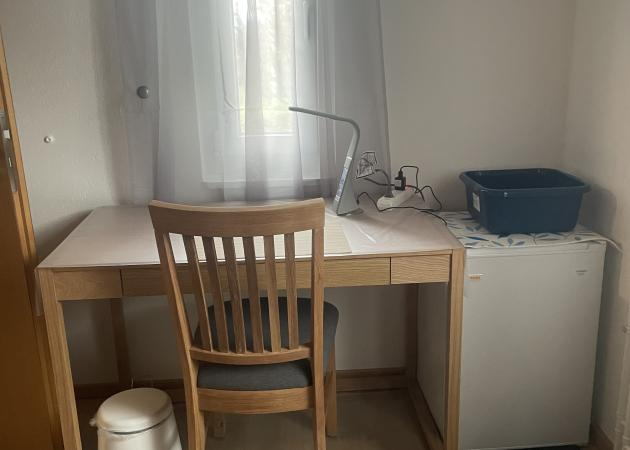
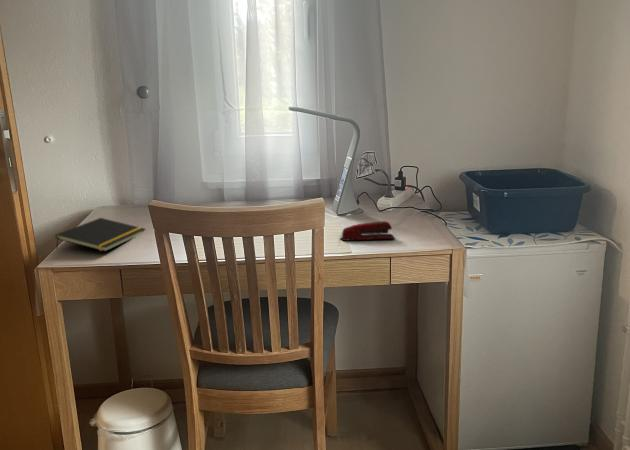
+ stapler (367, 230)
+ notepad (102, 233)
